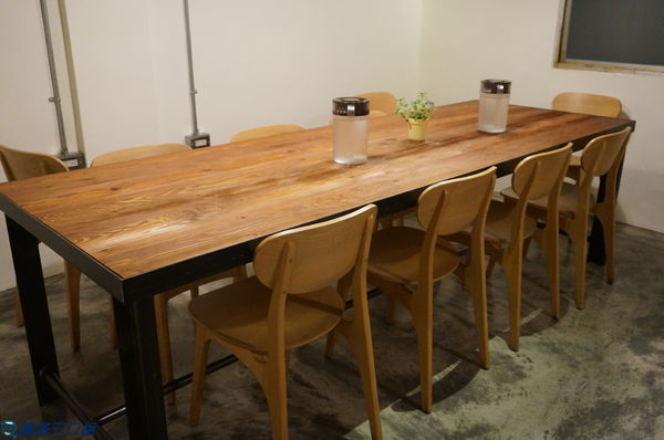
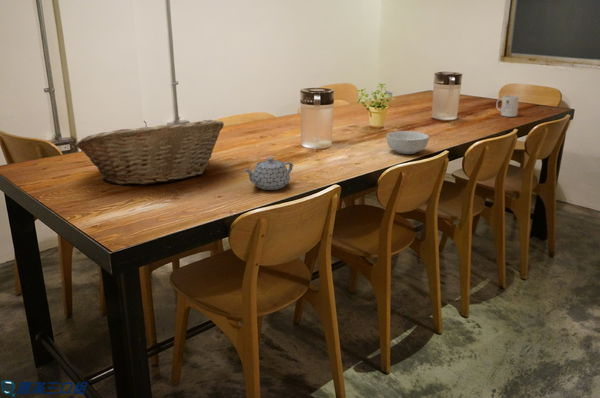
+ fruit basket (153, 146)
+ mug (506, 105)
+ teapot (269, 172)
+ cereal bowl (407, 143)
